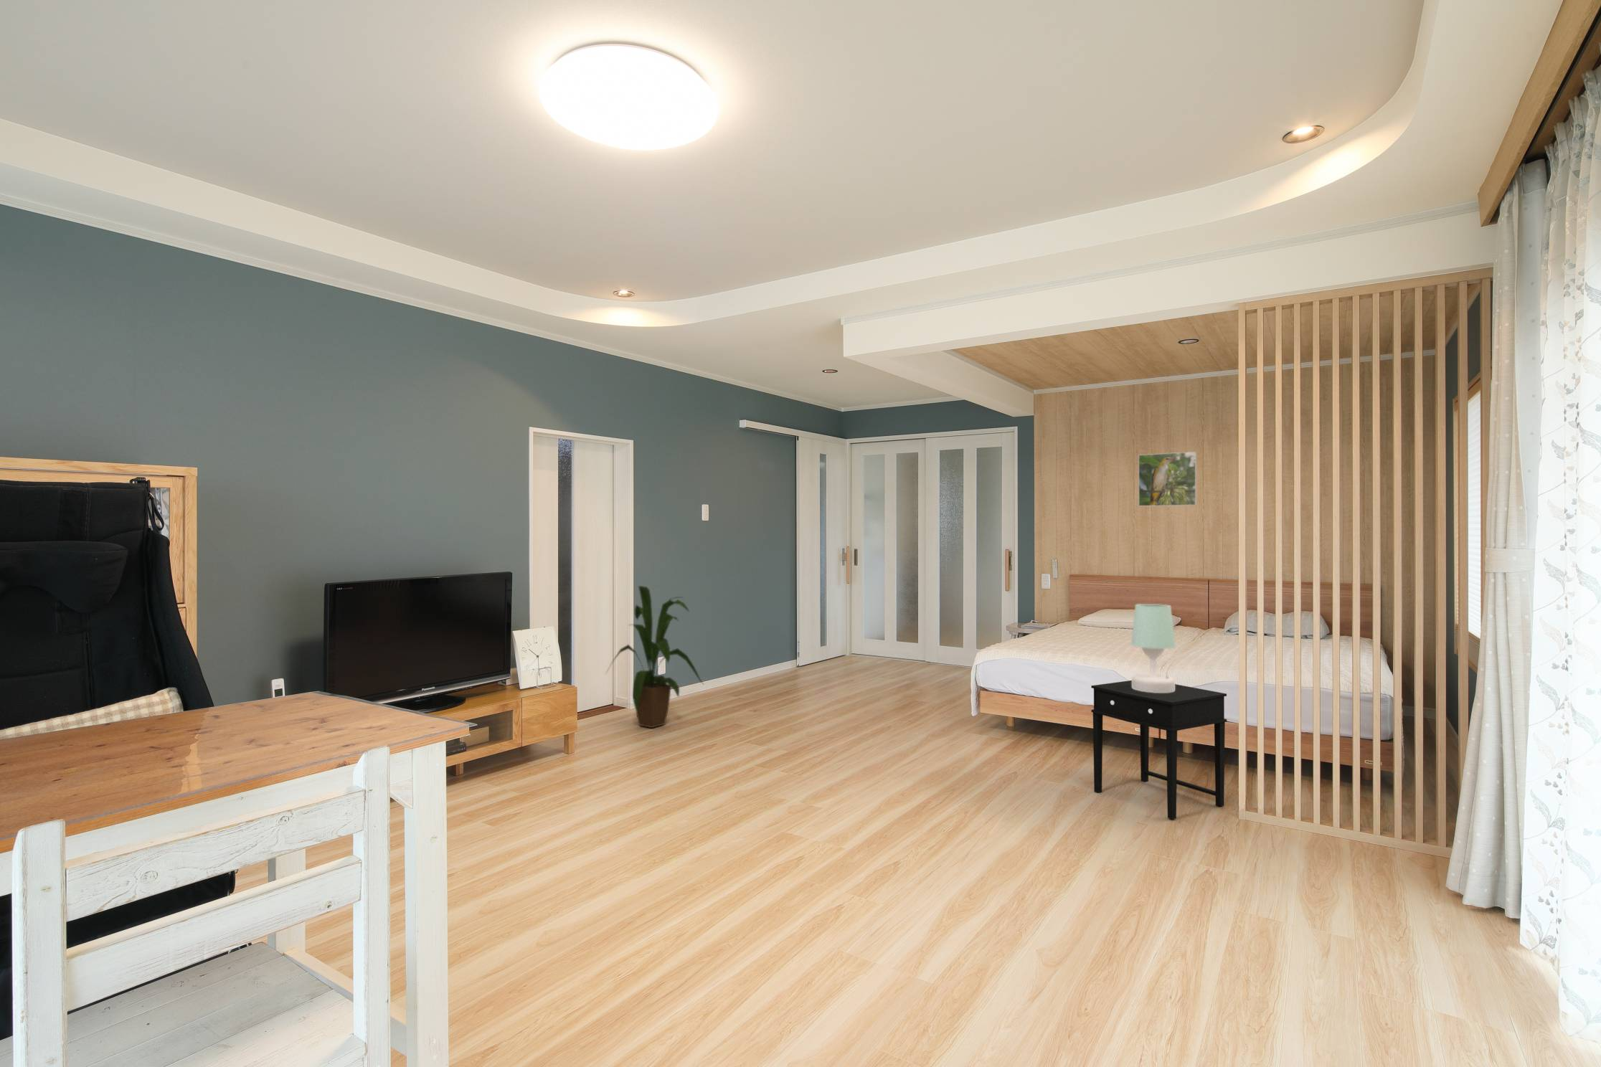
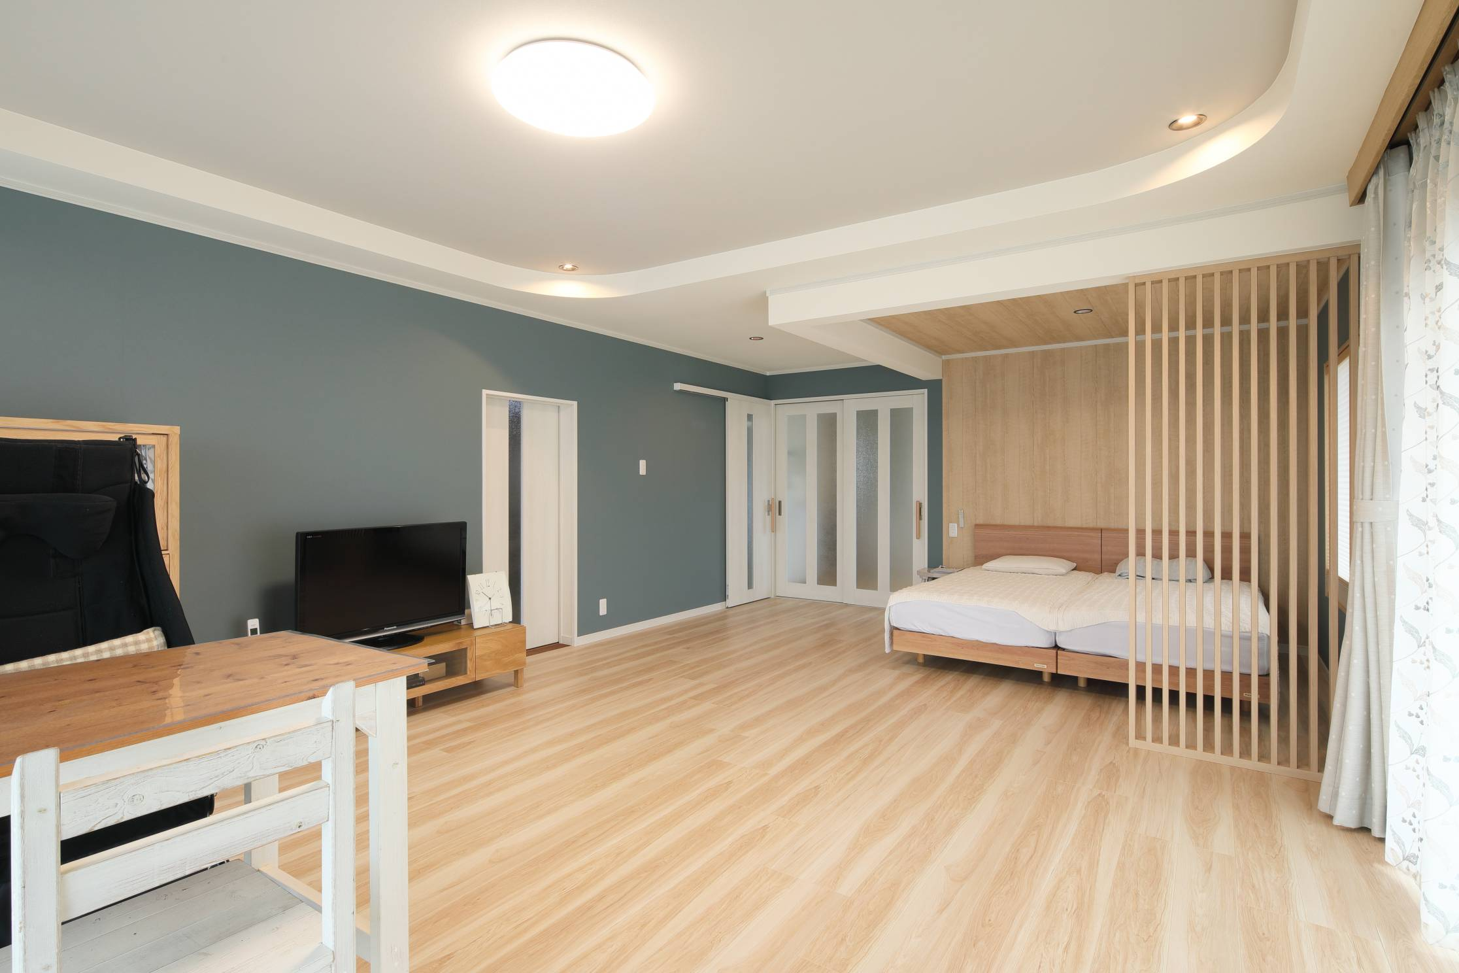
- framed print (1166, 479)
- side table (1148, 743)
- house plant (661, 653)
- table lamp (1153, 647)
